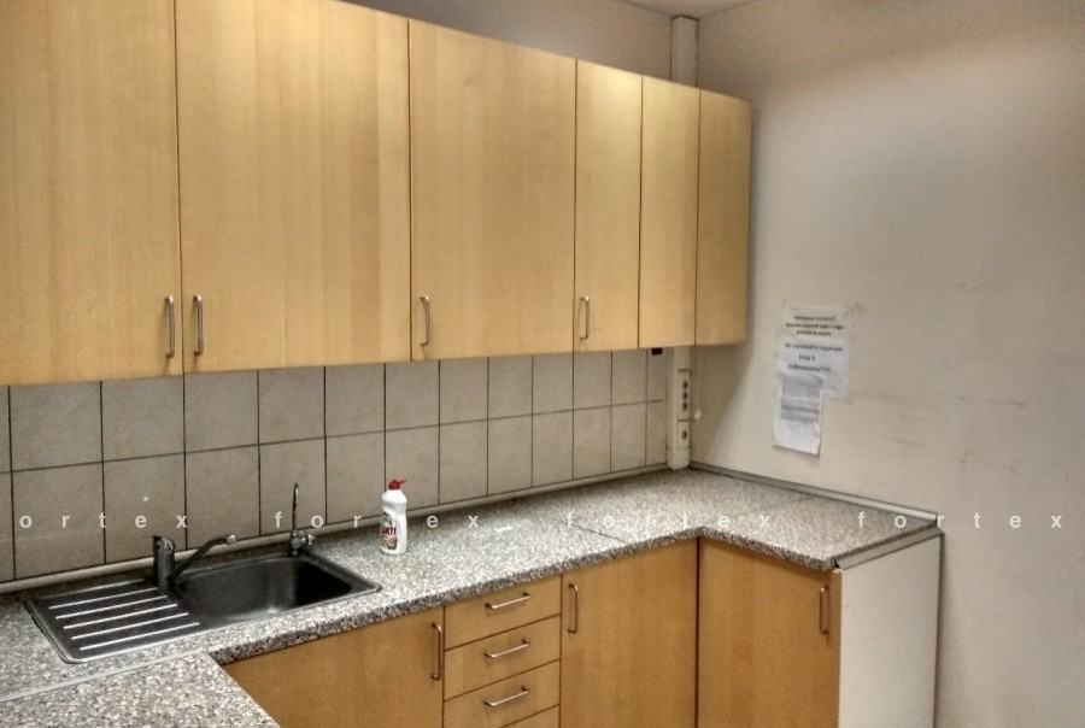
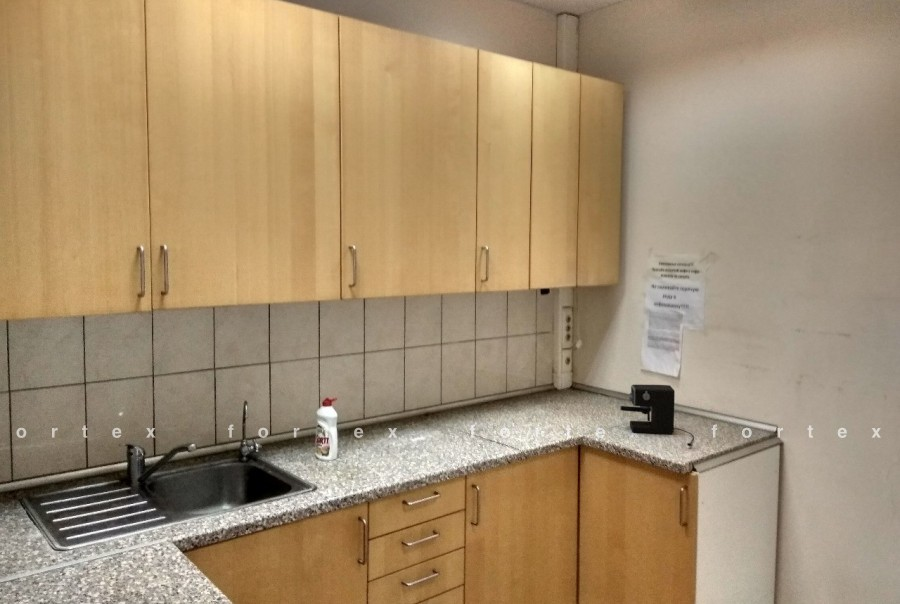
+ coffee maker (658, 413)
